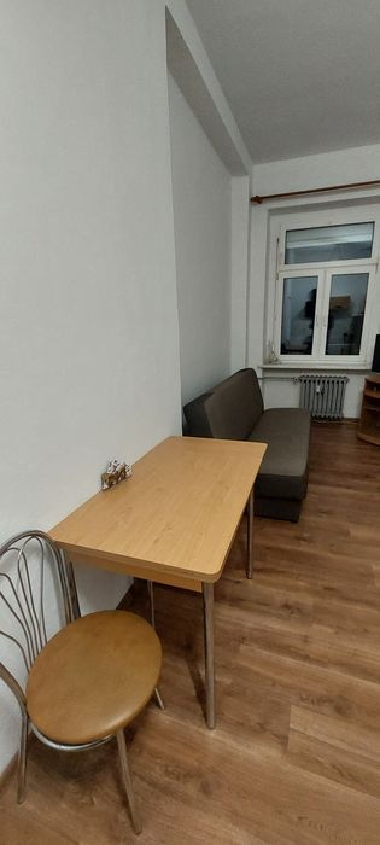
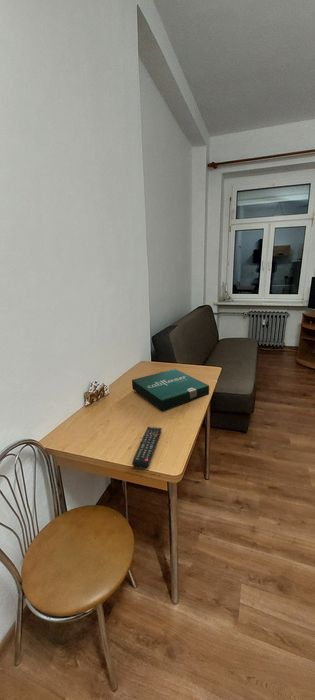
+ remote control (148, 445)
+ pizza box (169, 387)
